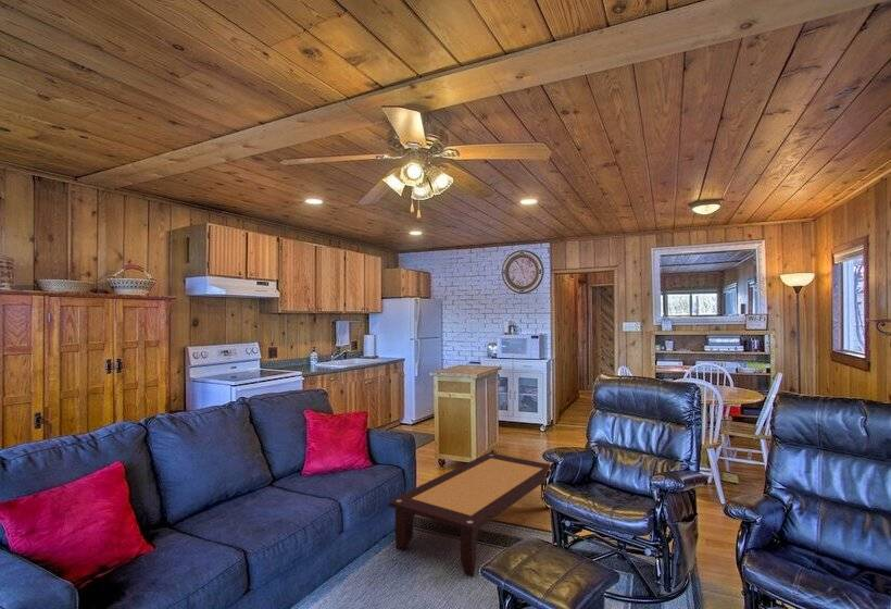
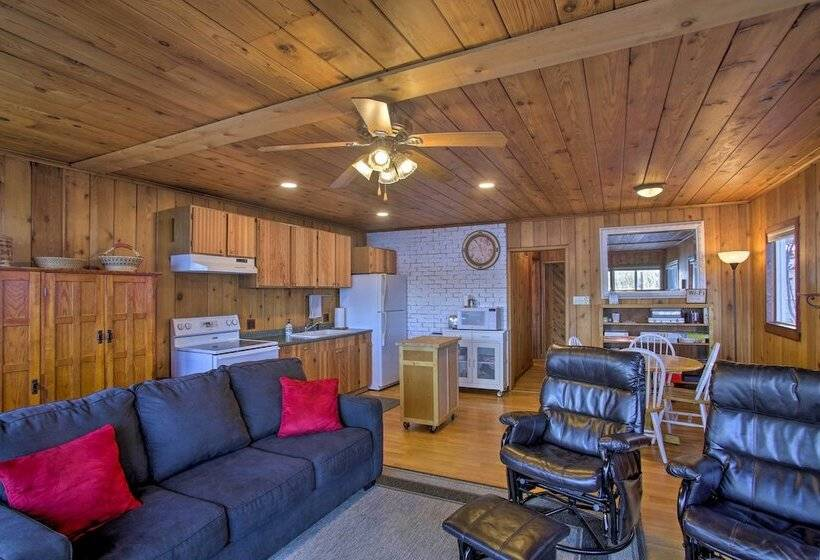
- coffee table (482, 504)
